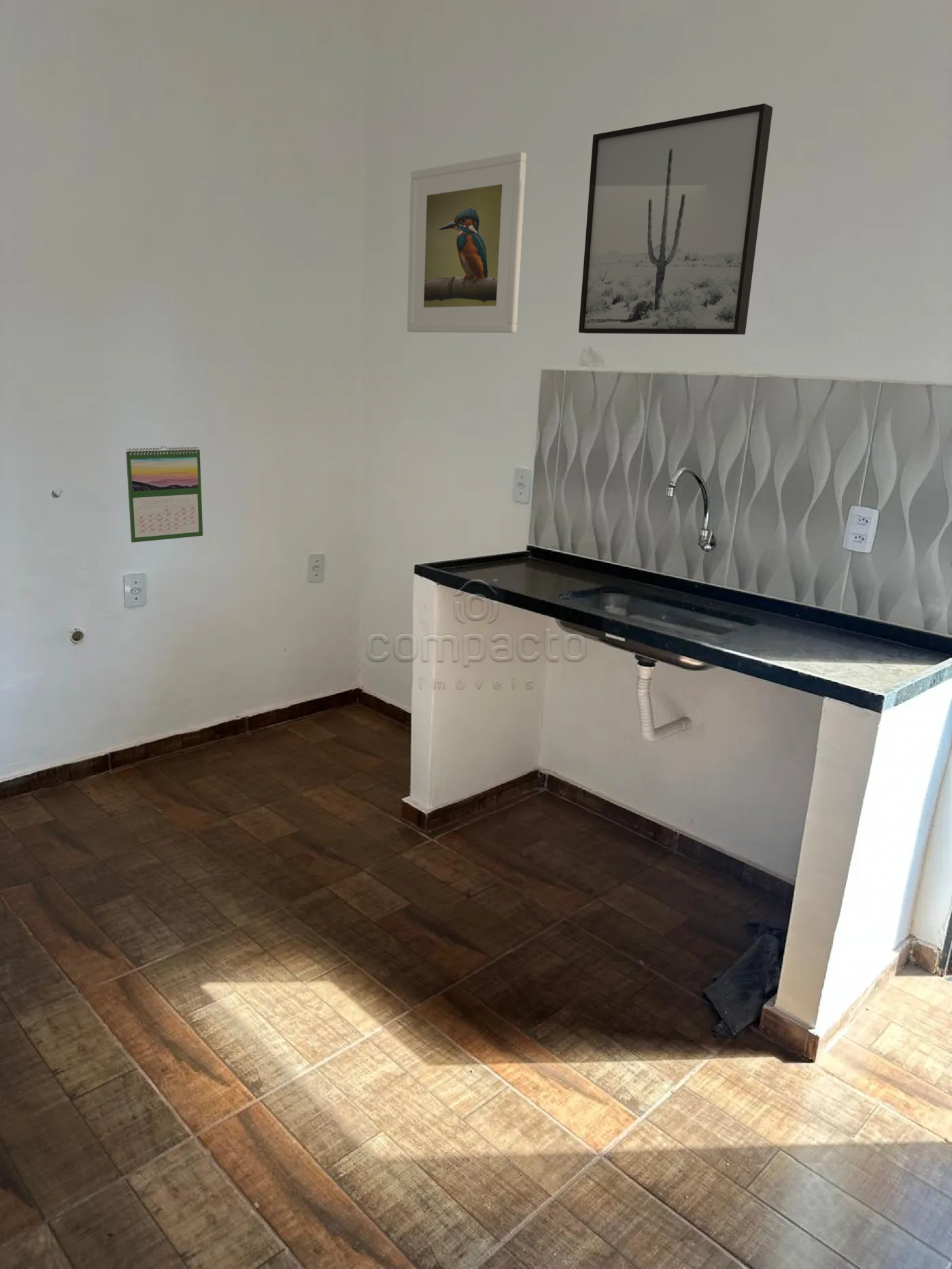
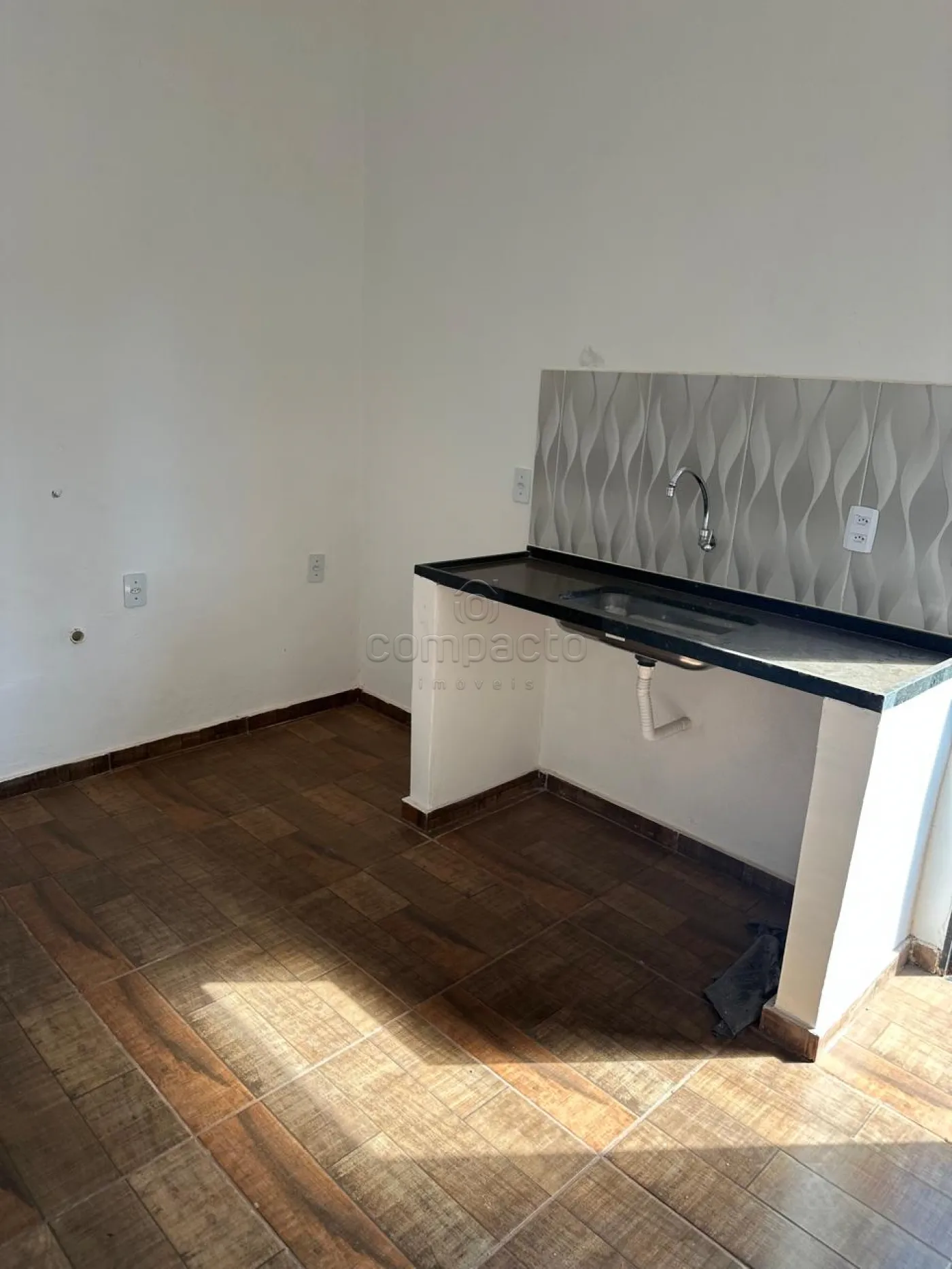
- calendar (165, 493)
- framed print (462, 249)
- wall art (666, 231)
